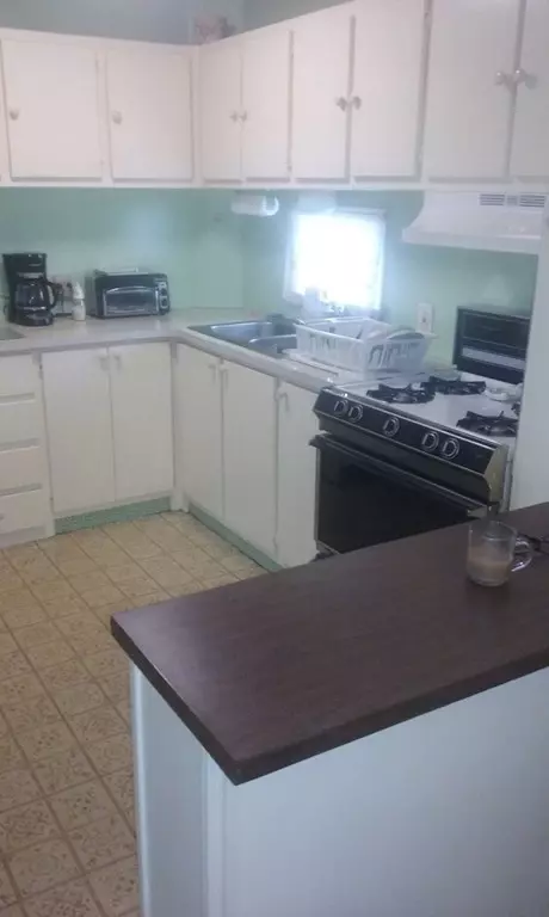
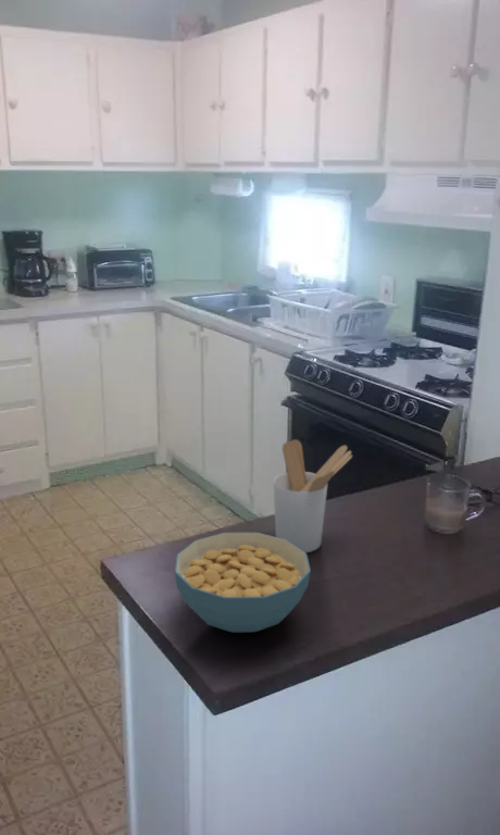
+ cereal bowl (241, 591)
+ utensil holder (313, 495)
